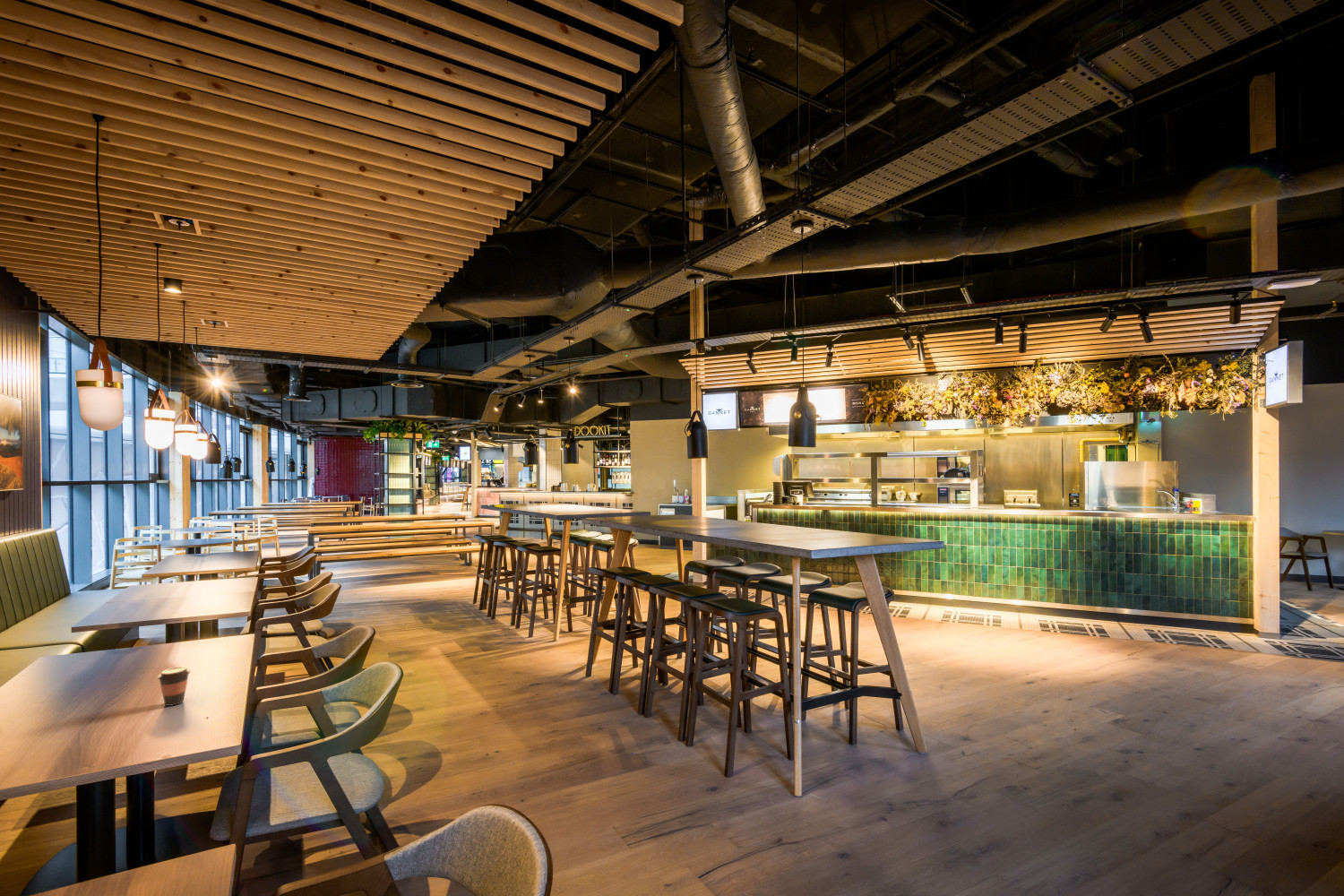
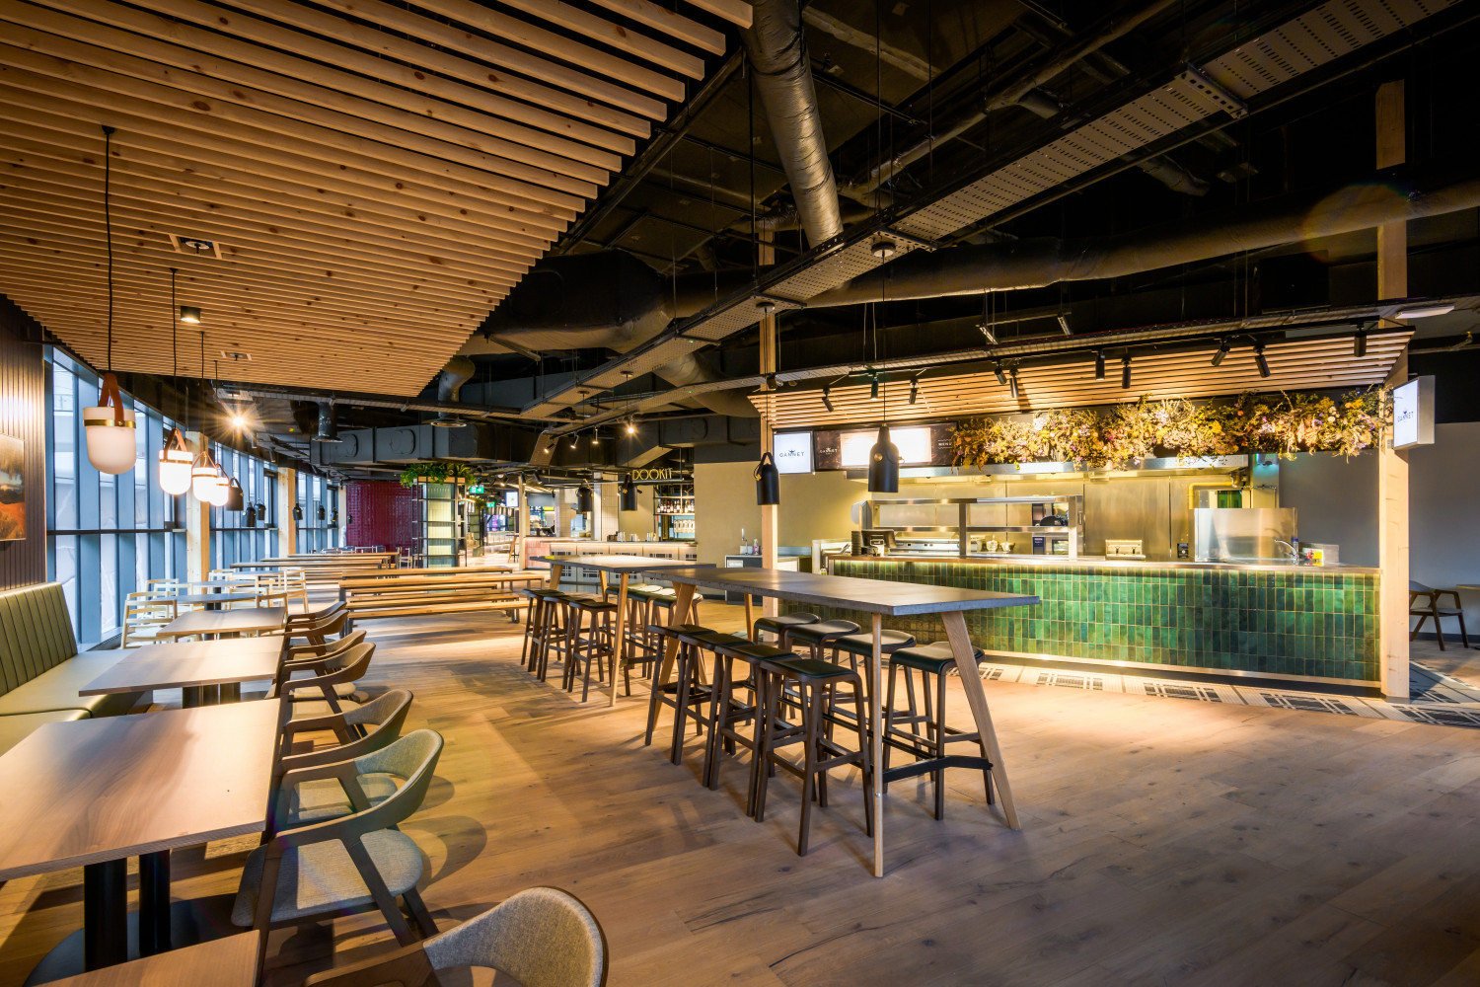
- coffee cup (174, 686)
